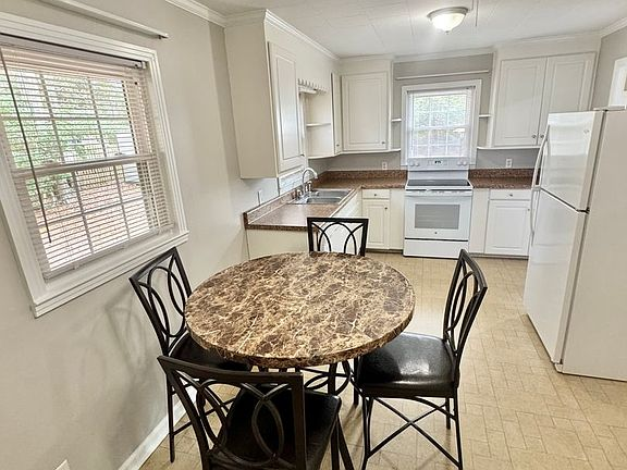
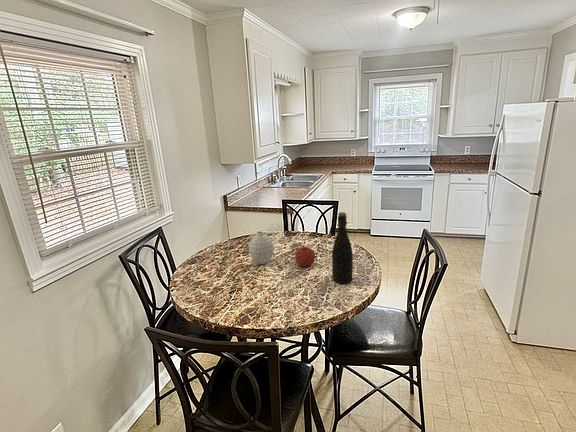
+ bottle (342, 247)
+ fruit (305, 255)
+ vase (261, 247)
